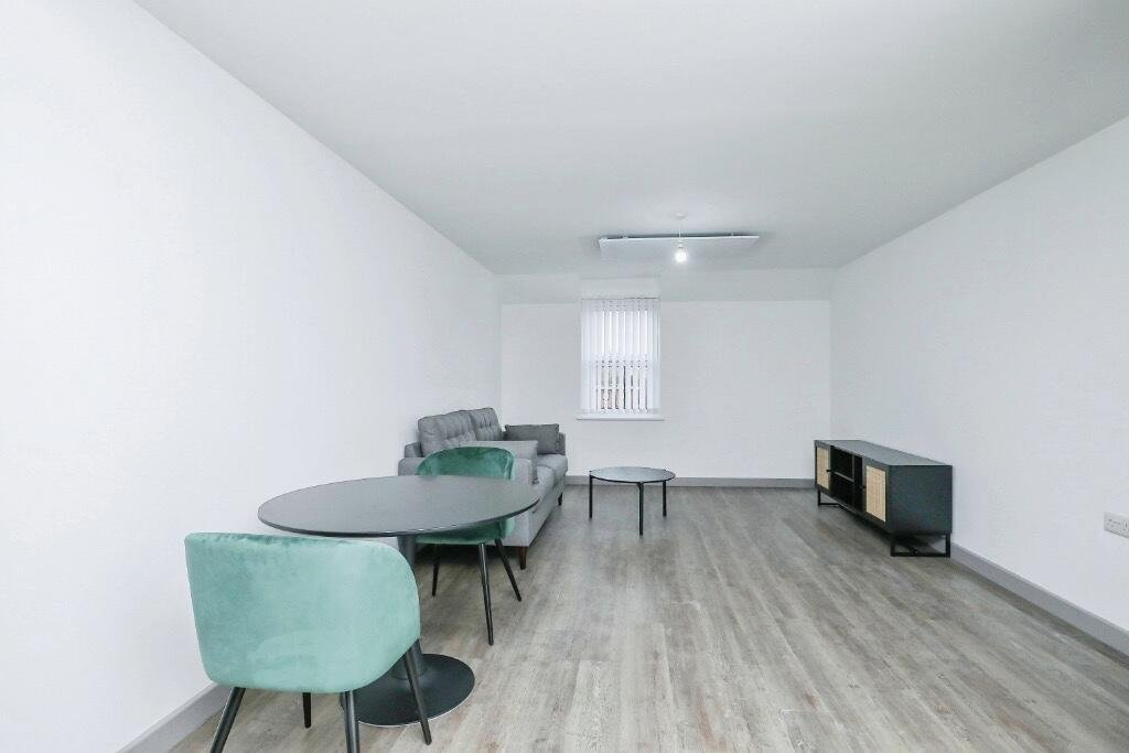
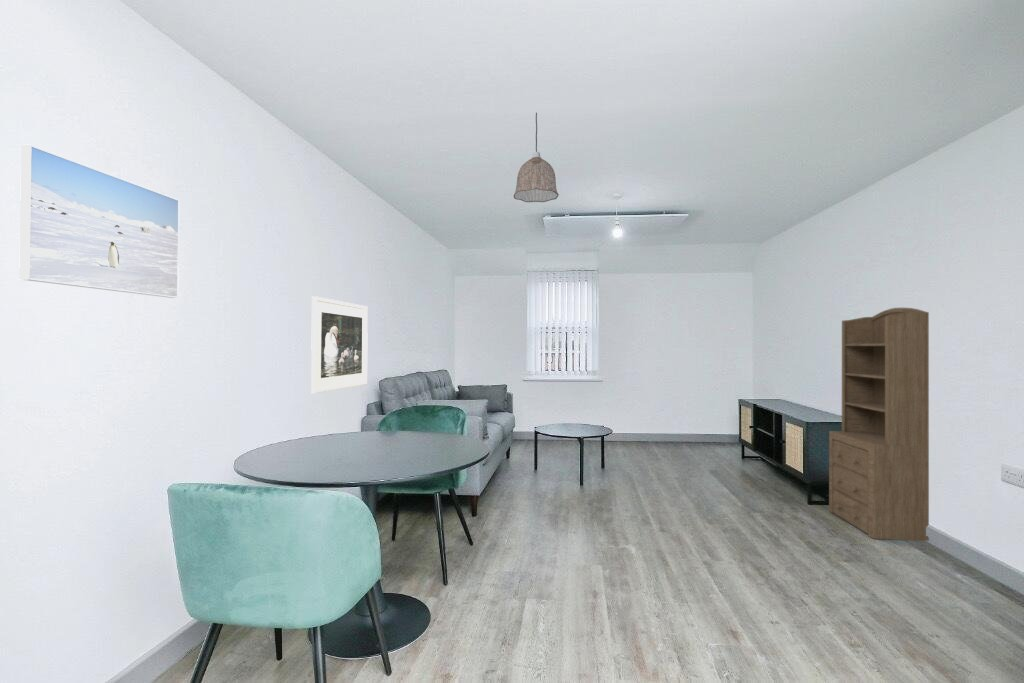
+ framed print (112, 233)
+ pendant lamp (536, 154)
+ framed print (342, 345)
+ shelving unit (872, 416)
